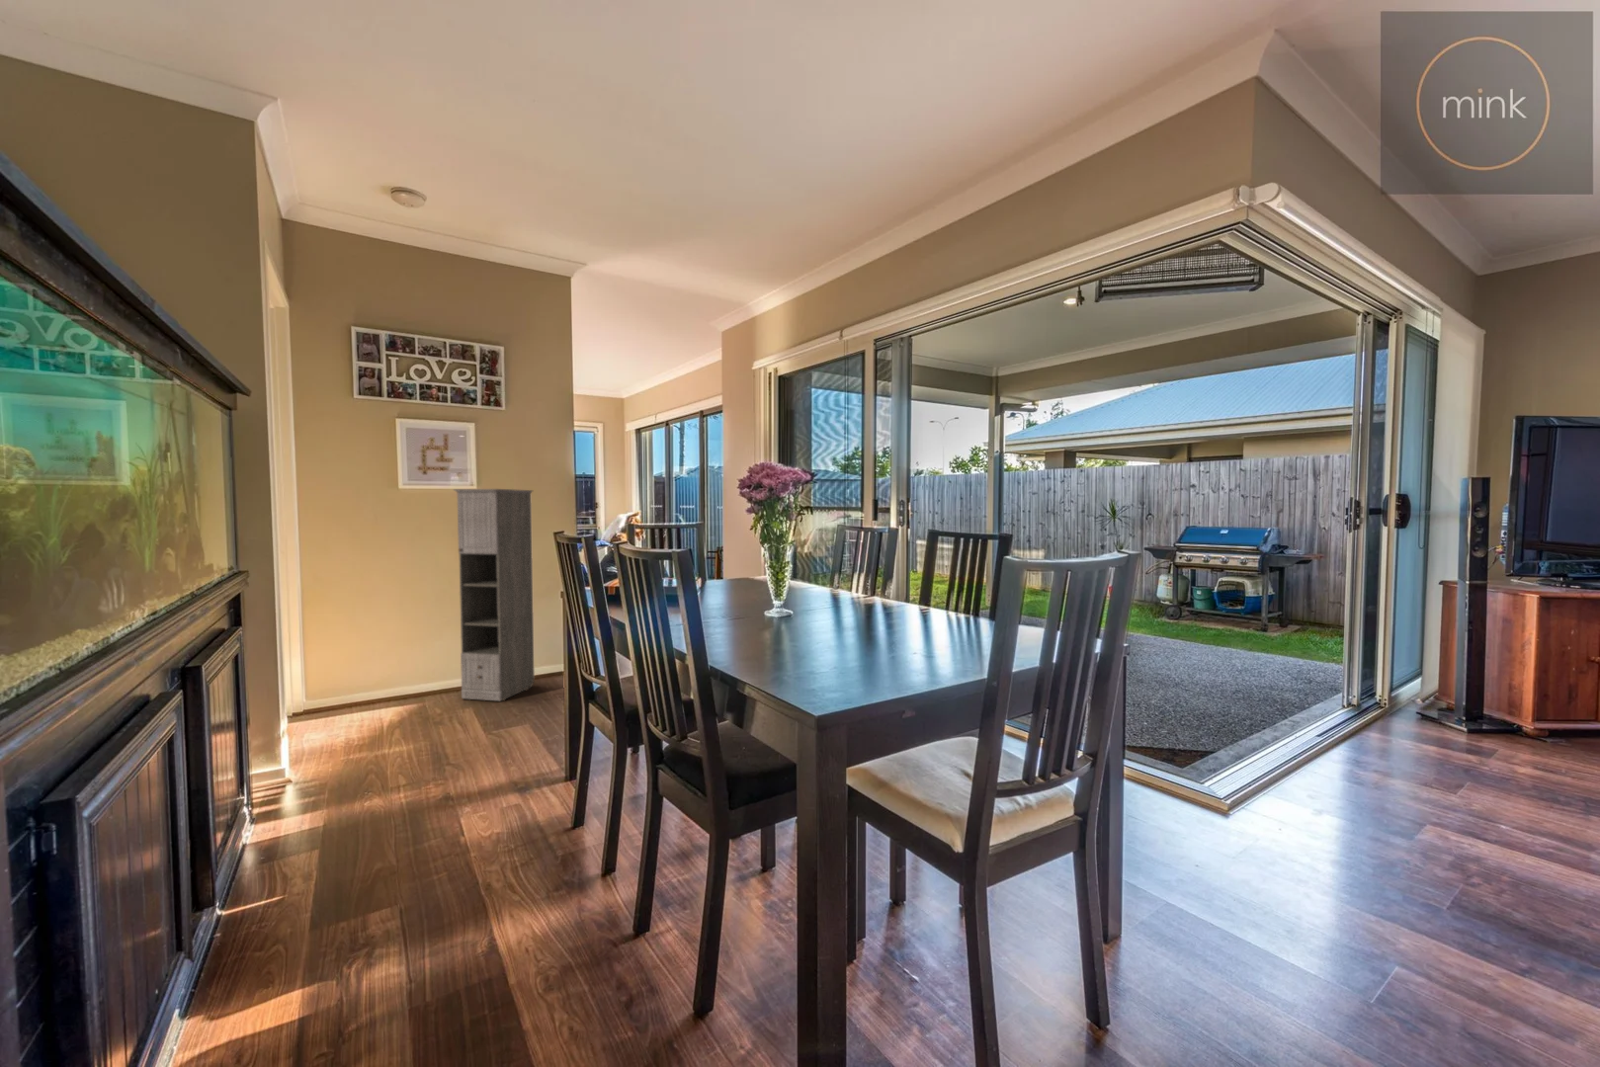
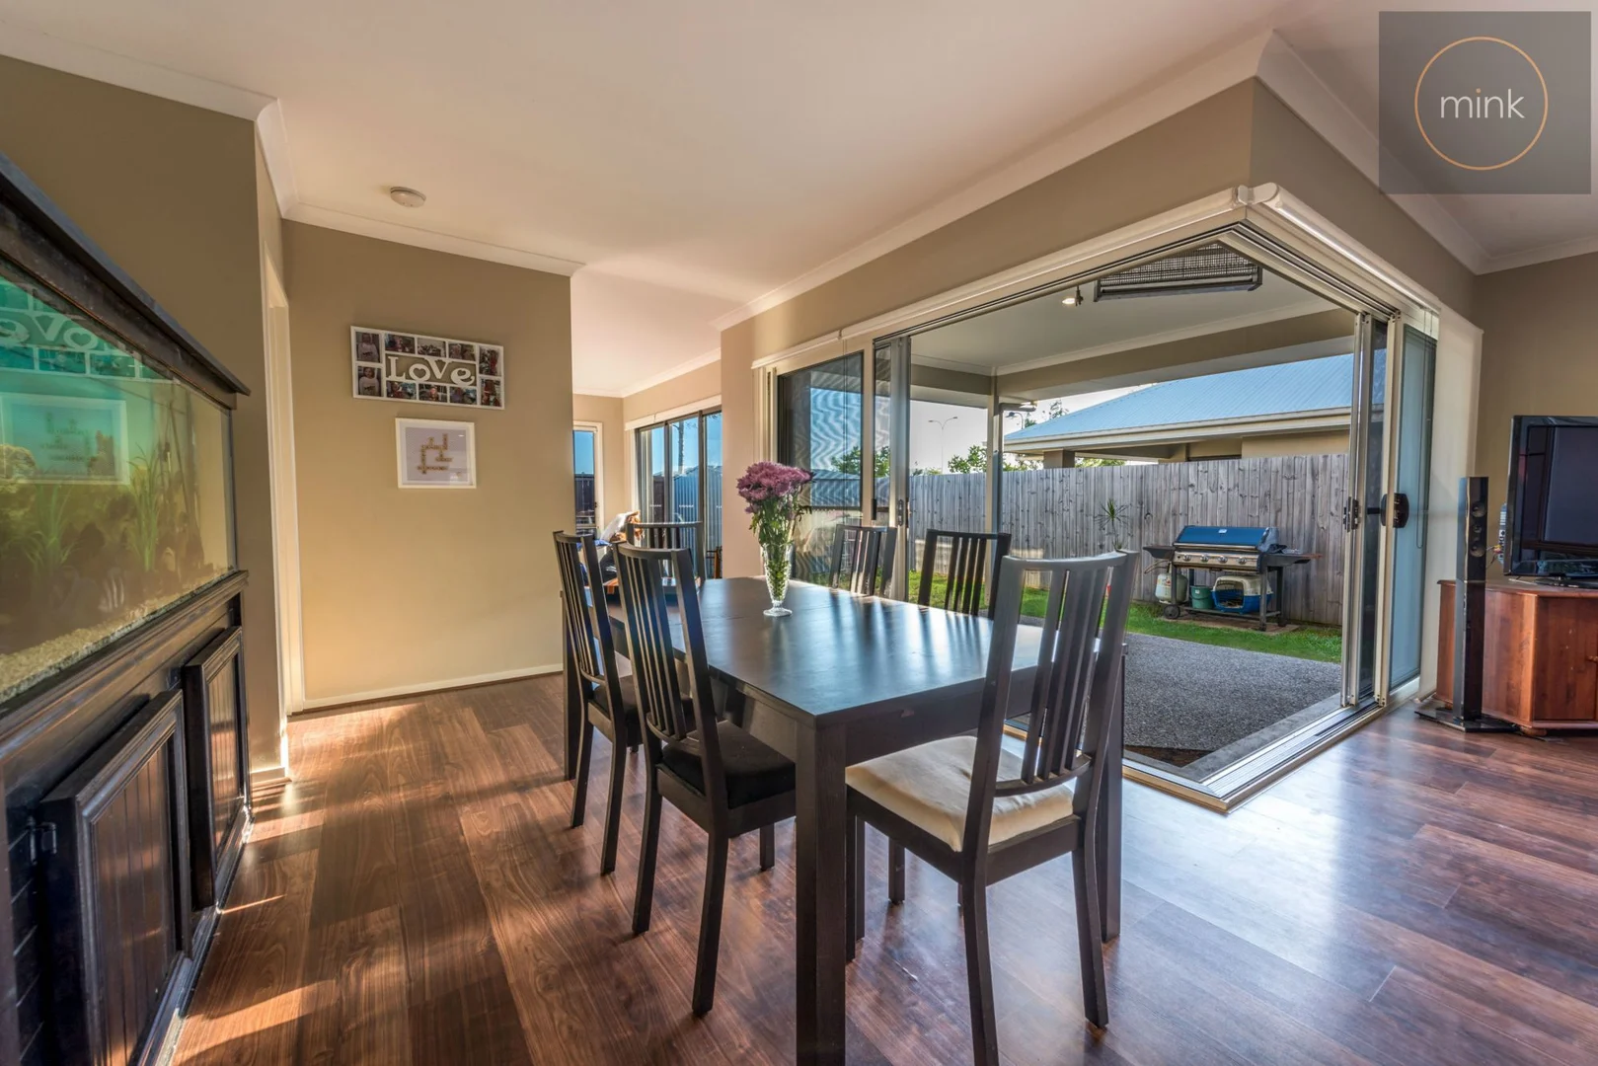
- storage cabinet (496, 592)
